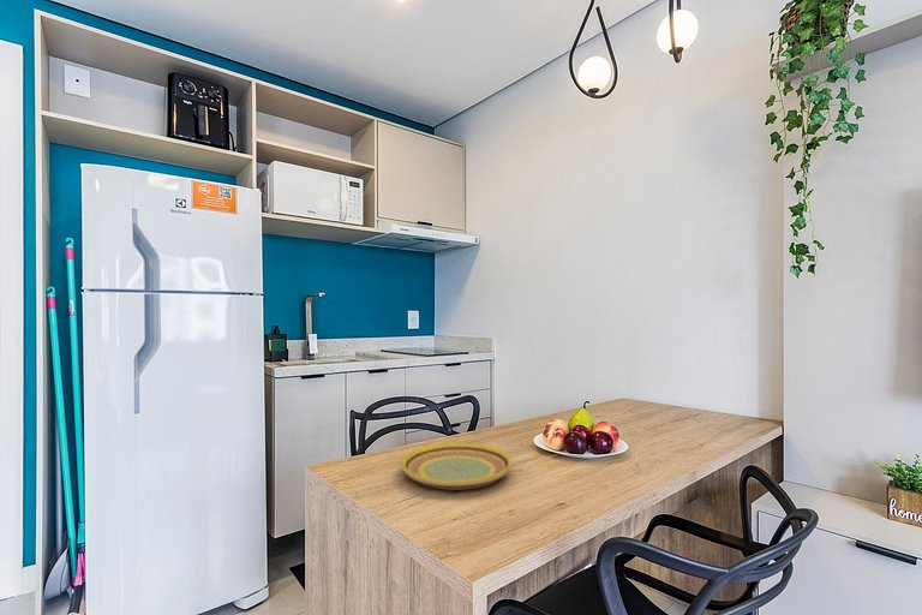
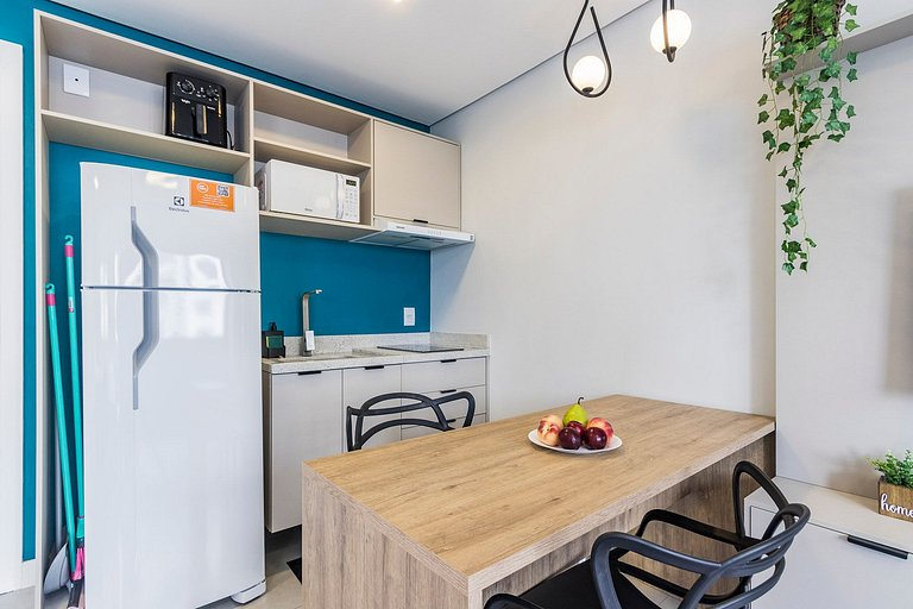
- plate (456, 466)
